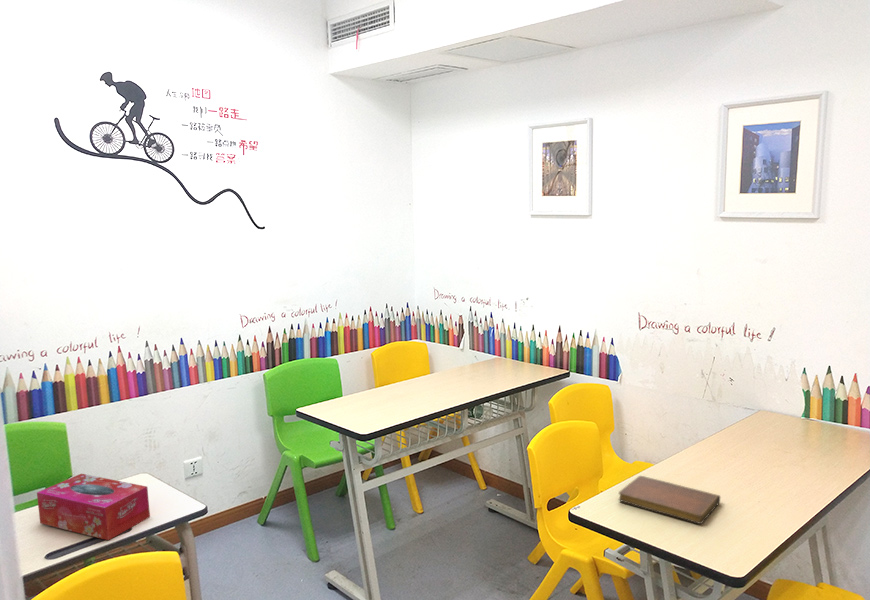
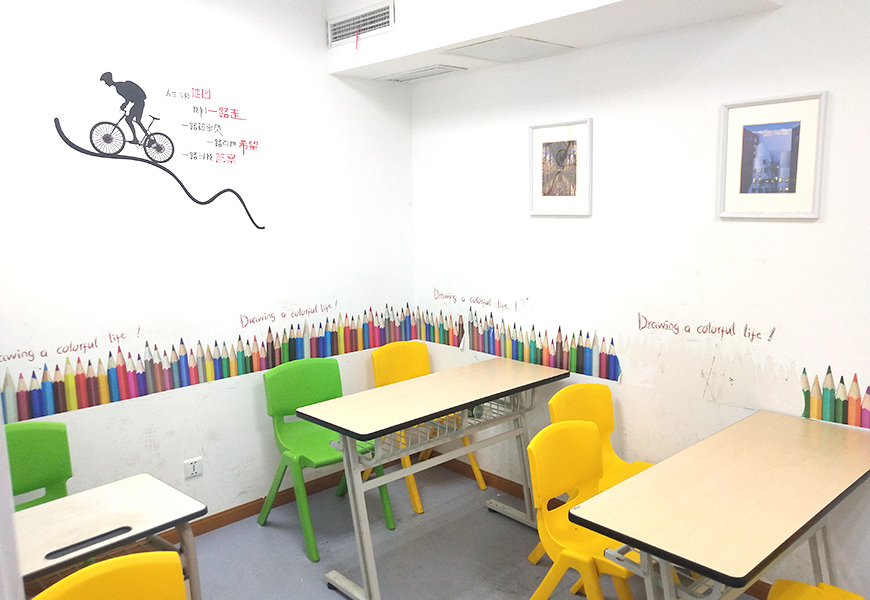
- tissue box (93, 504)
- notebook (668, 497)
